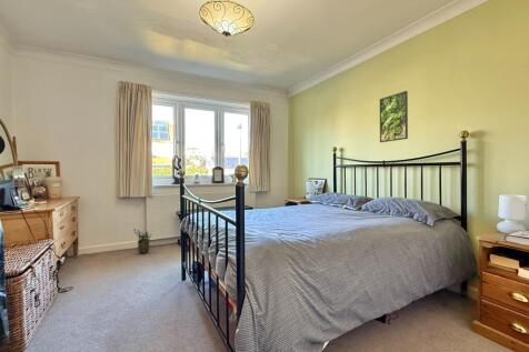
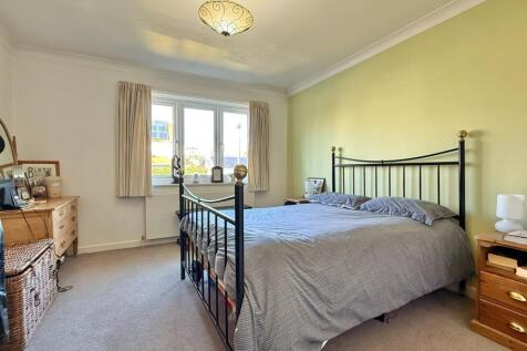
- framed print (392, 118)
- potted plant (142, 239)
